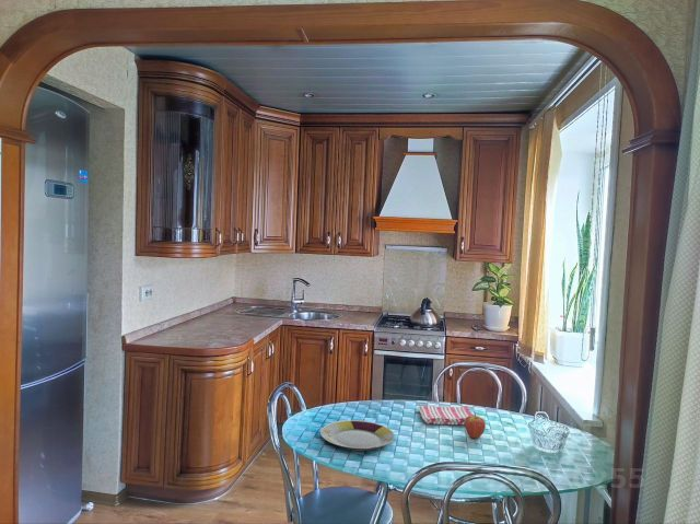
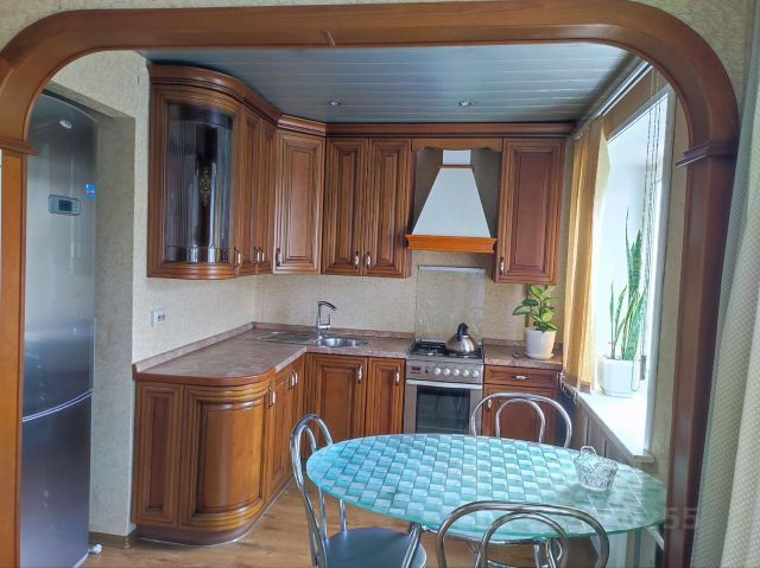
- dish towel (446, 414)
- plate (357, 435)
- fruit (475, 424)
